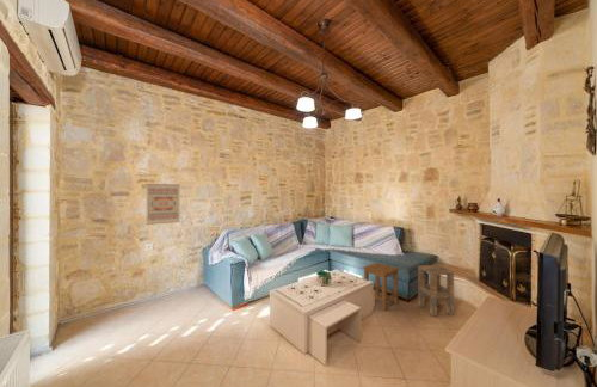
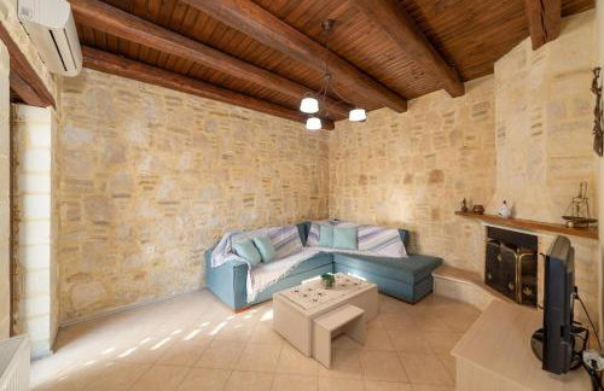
- stool (378, 284)
- side table (435, 289)
- wall art (164, 203)
